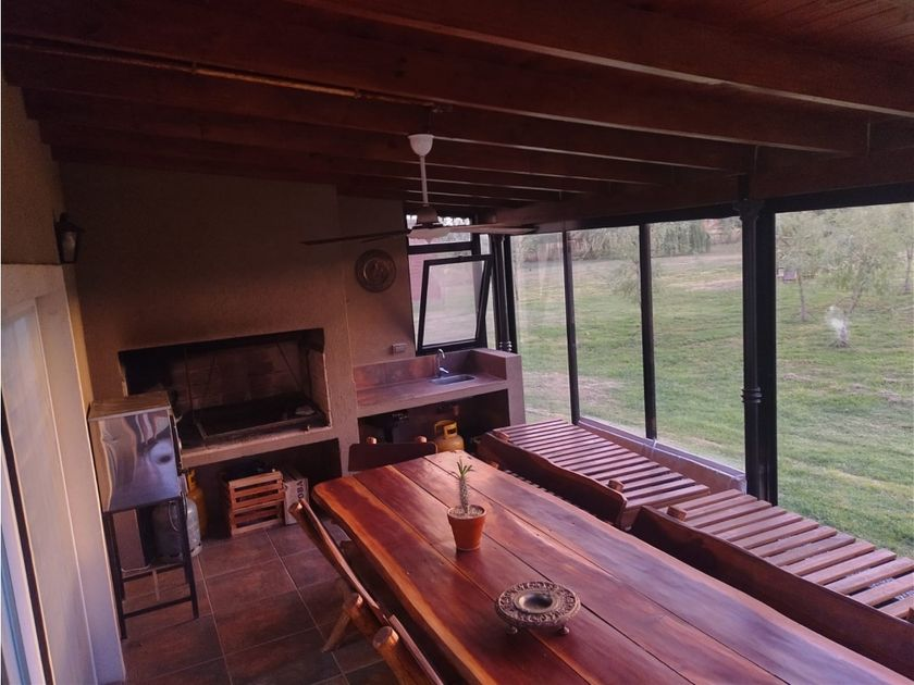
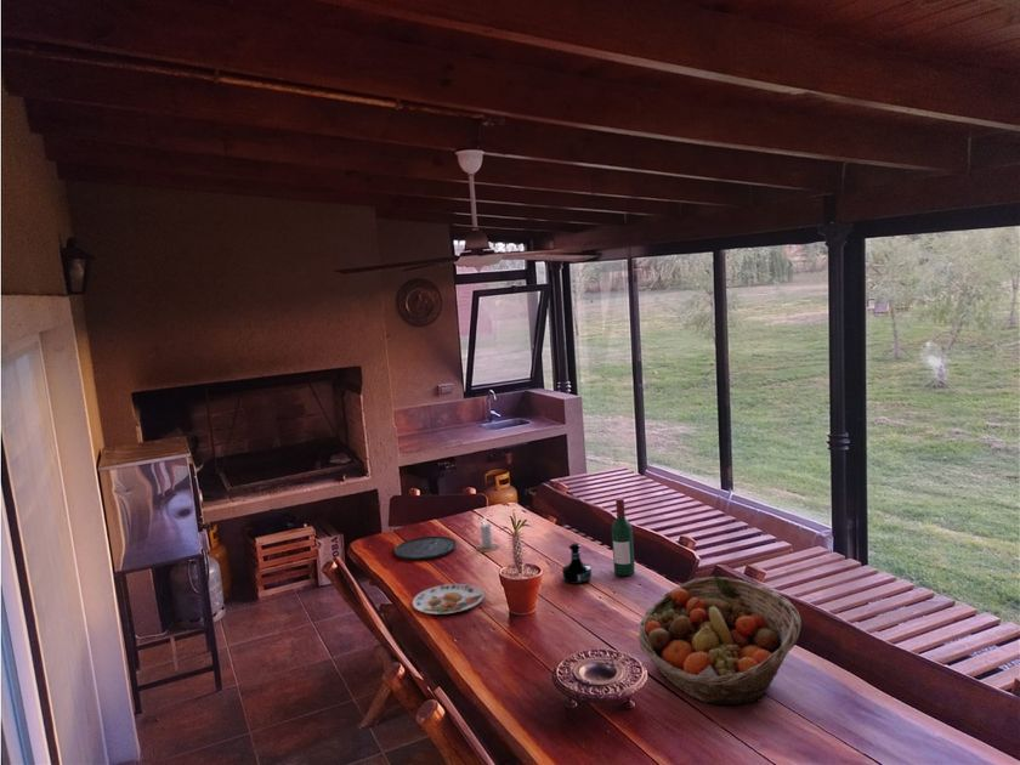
+ plate (425, 548)
+ fruit basket (716, 636)
+ candle (486, 532)
+ tequila bottle (576, 561)
+ wine bottle (622, 536)
+ plate (448, 599)
